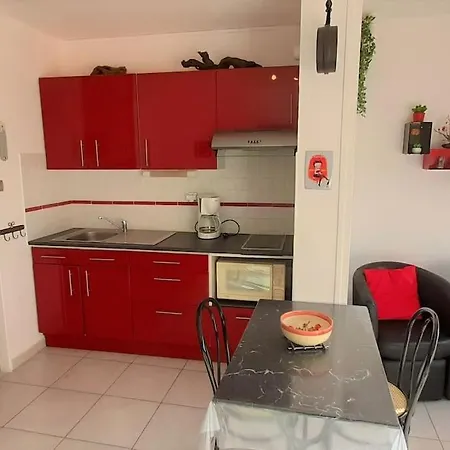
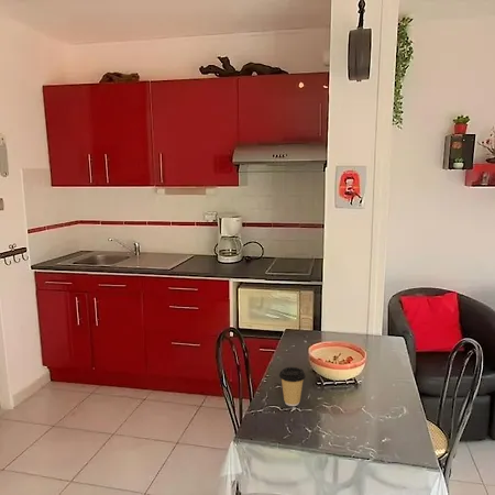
+ coffee cup (292, 386)
